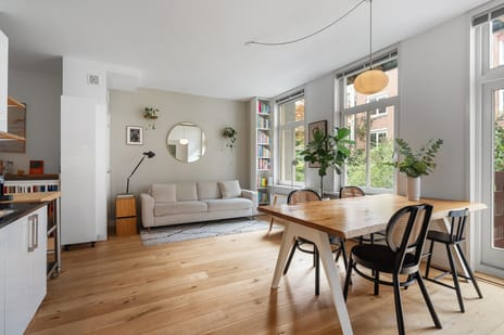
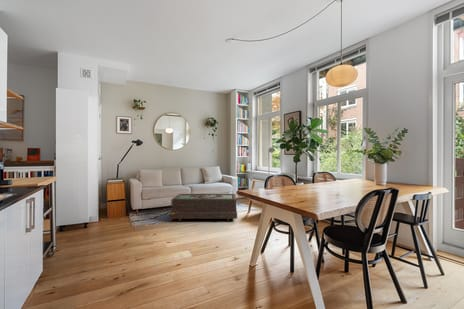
+ coffee table (205, 206)
